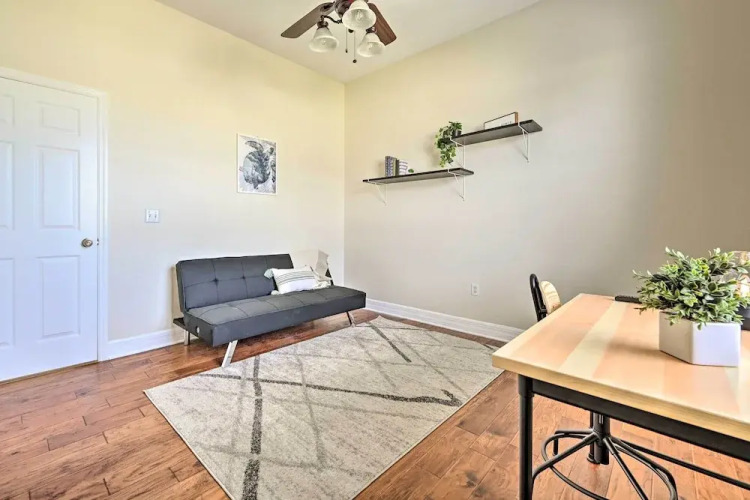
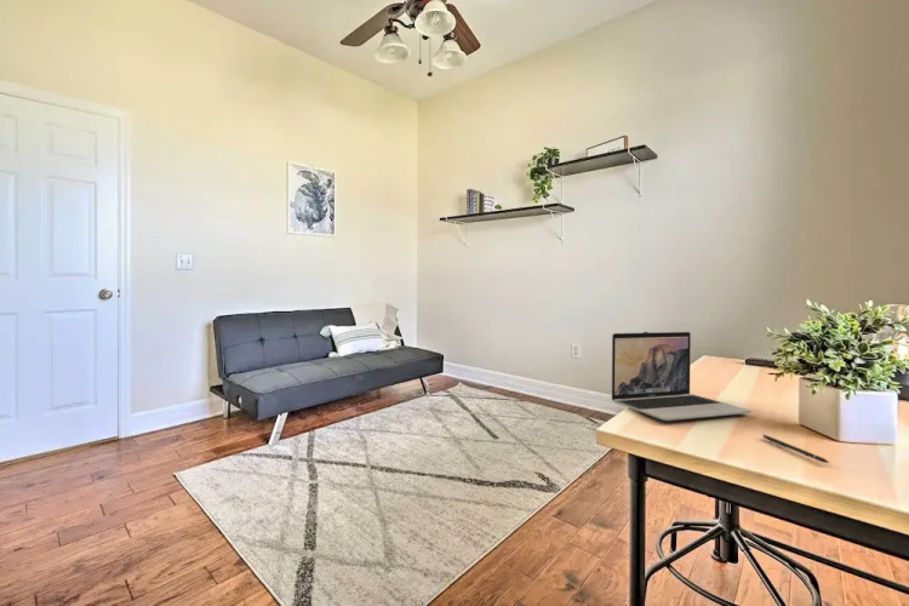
+ pen (794, 448)
+ laptop (678, 371)
